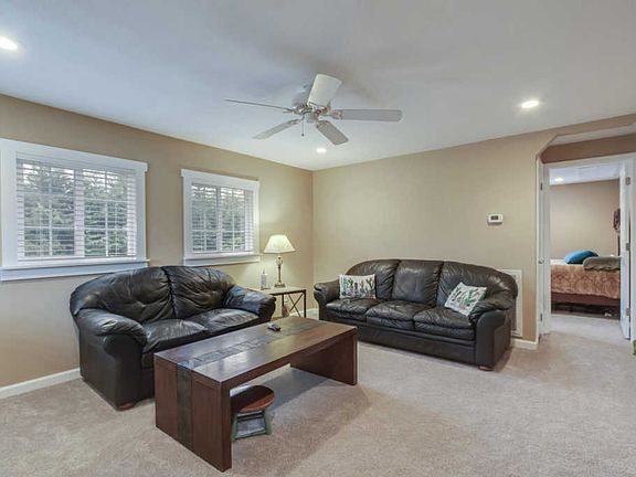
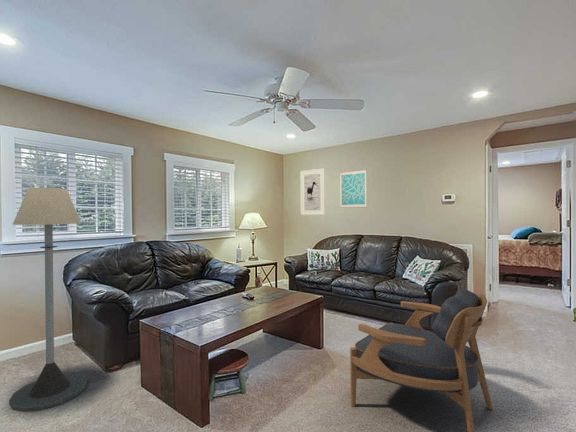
+ wall art (352, 189)
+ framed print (312, 192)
+ floor lamp (49, 290)
+ armchair (422, 346)
